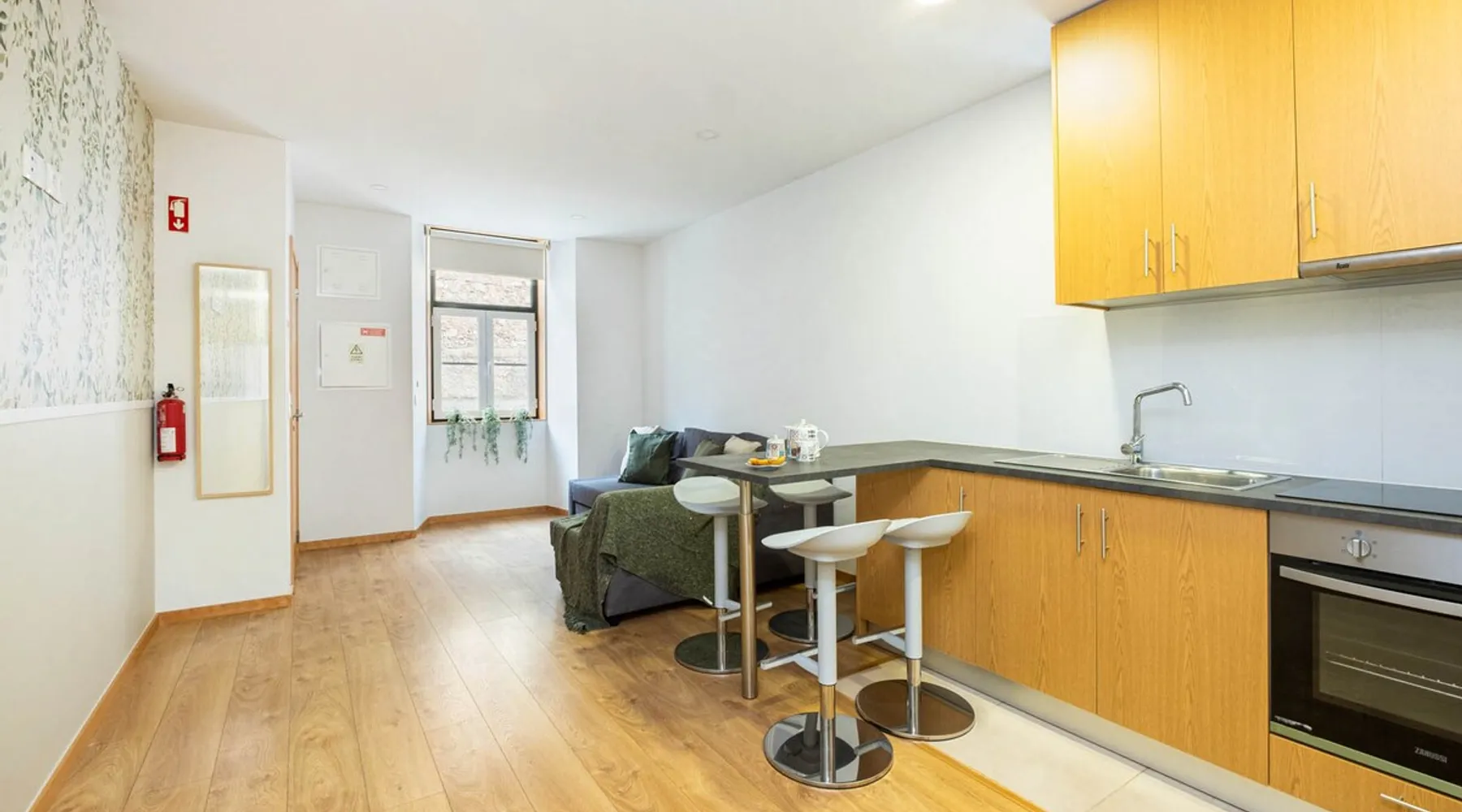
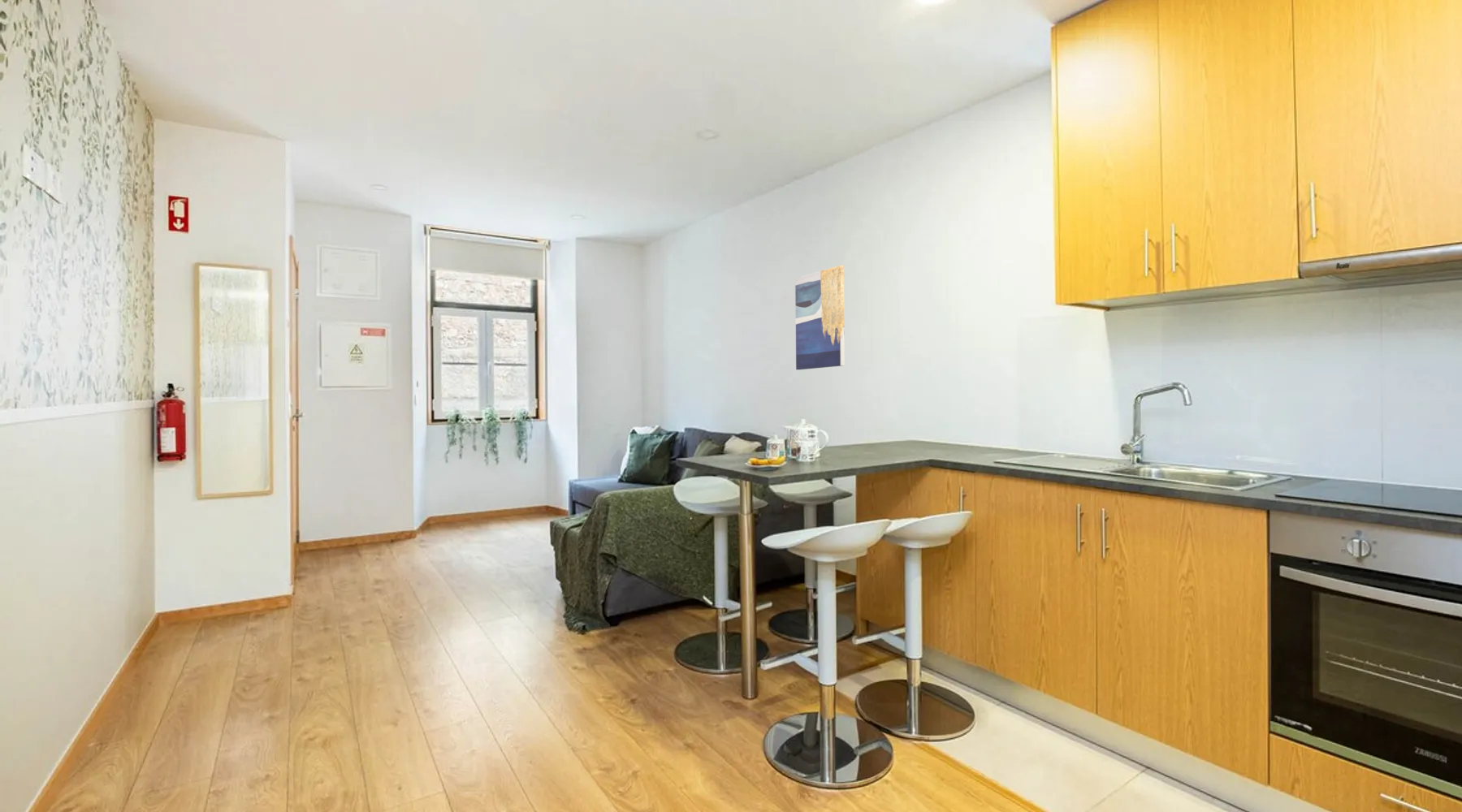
+ wall art (819, 319)
